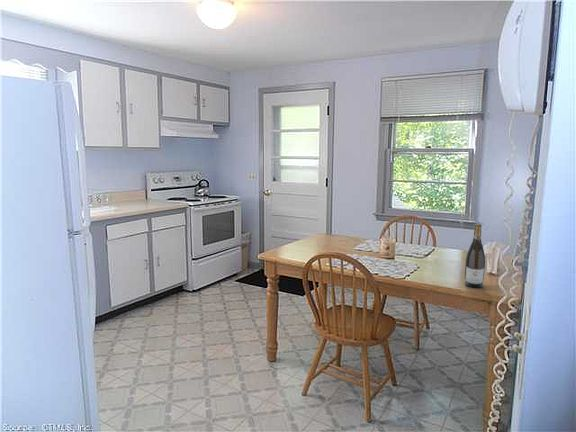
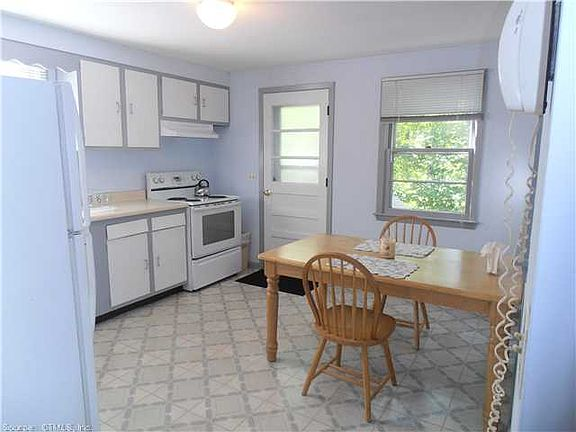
- wine bottle (475, 254)
